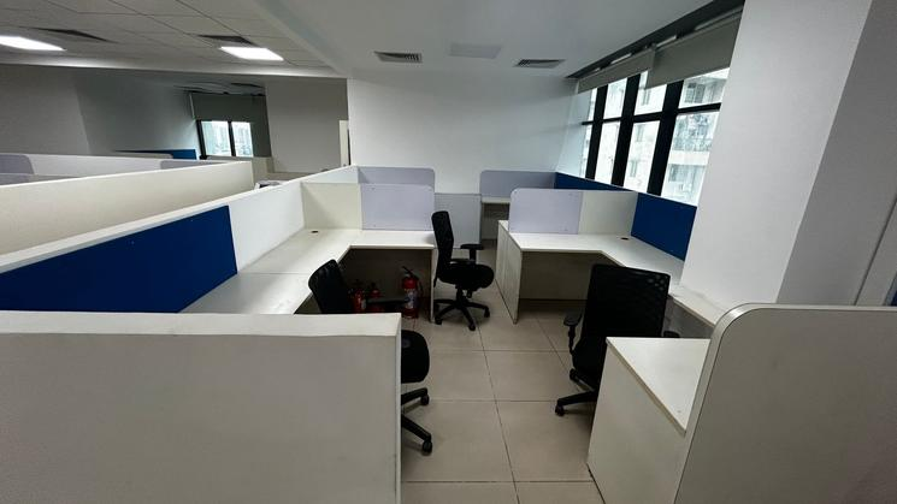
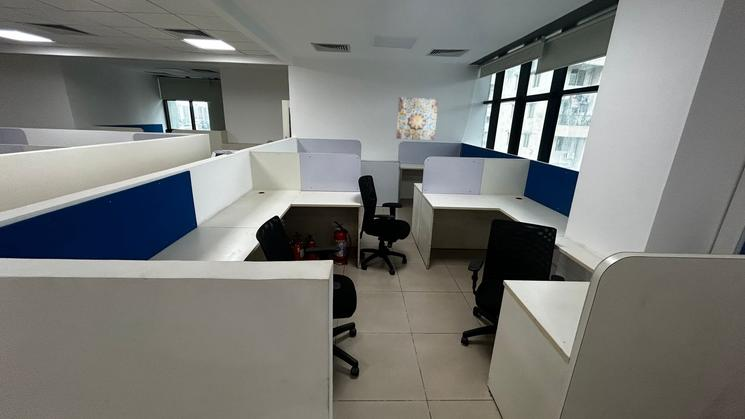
+ wall art (416, 119)
